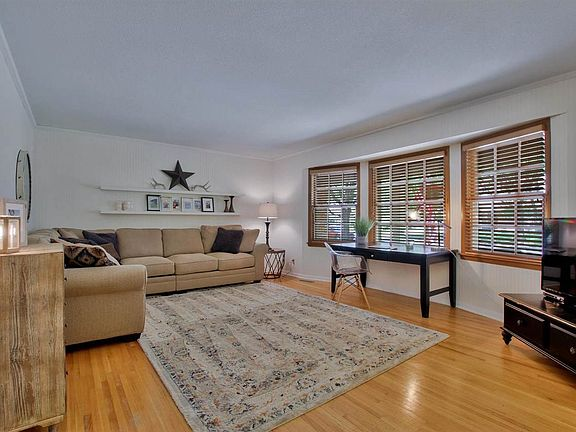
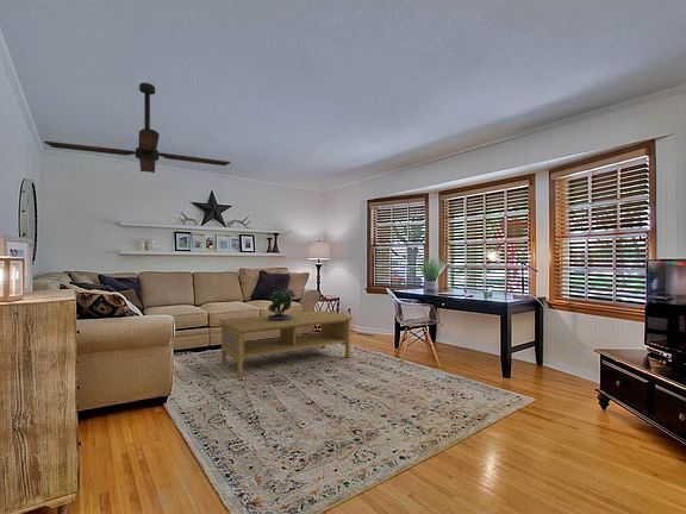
+ coffee table (287, 339)
+ ceiling fan (146, 123)
+ potted plant (280, 302)
